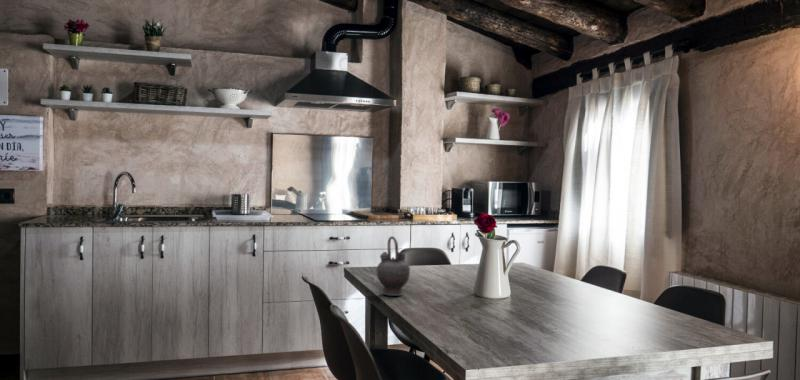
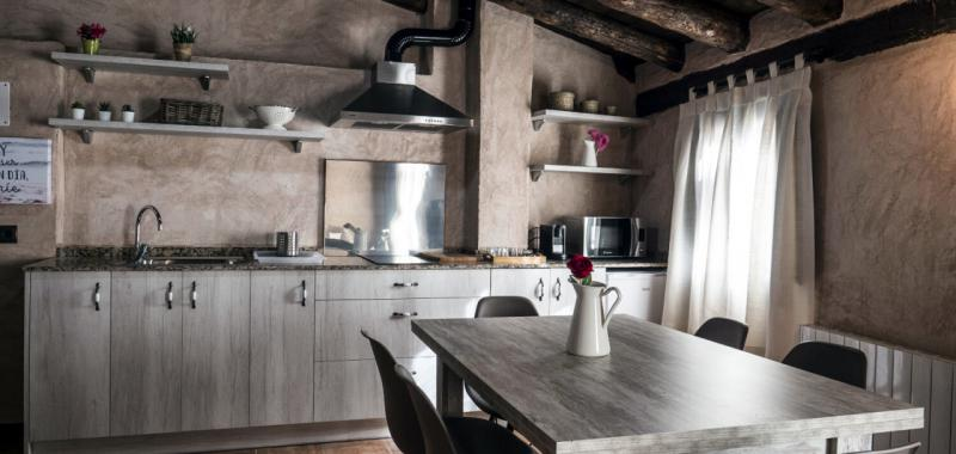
- teapot (392, 265)
